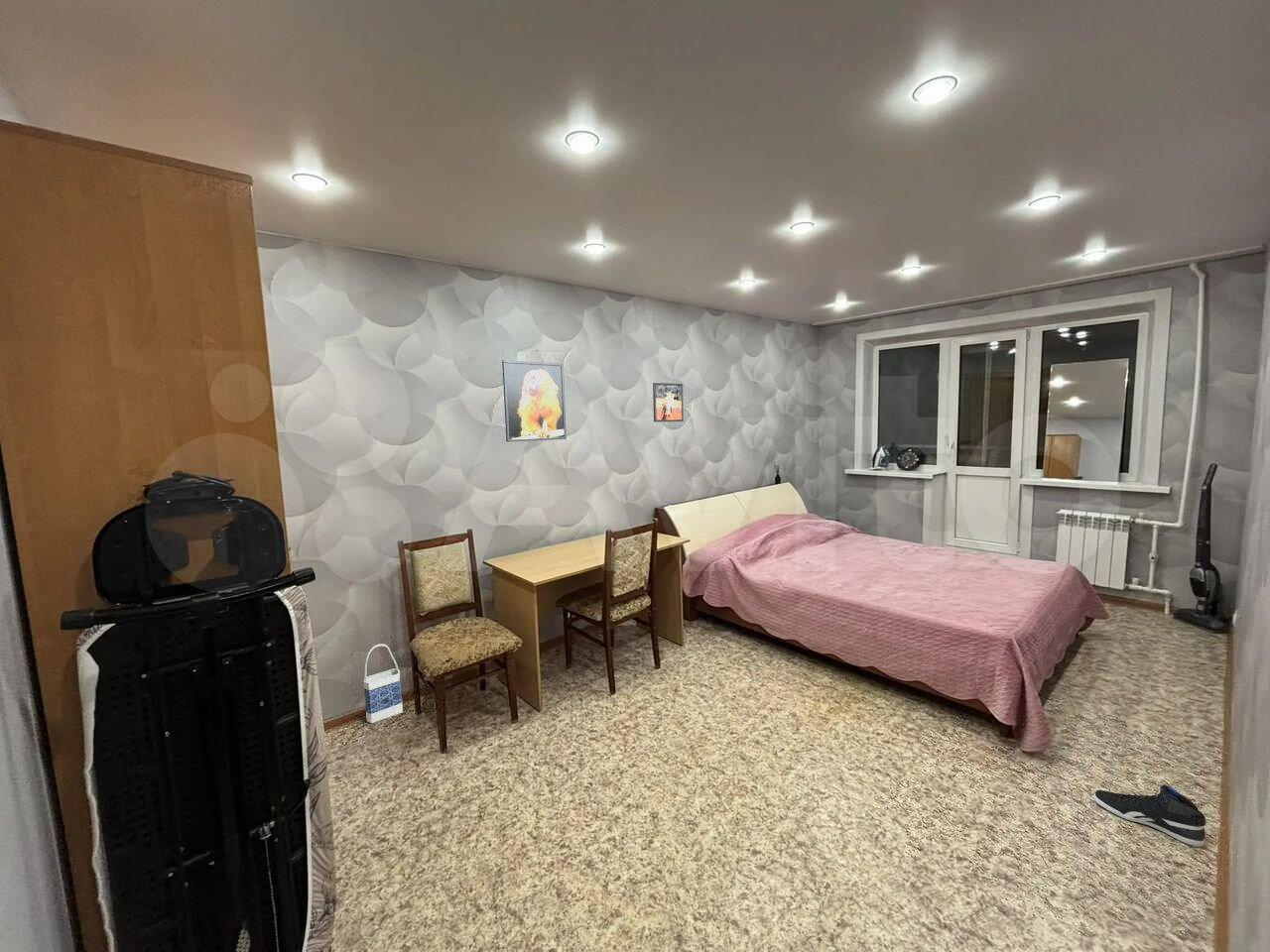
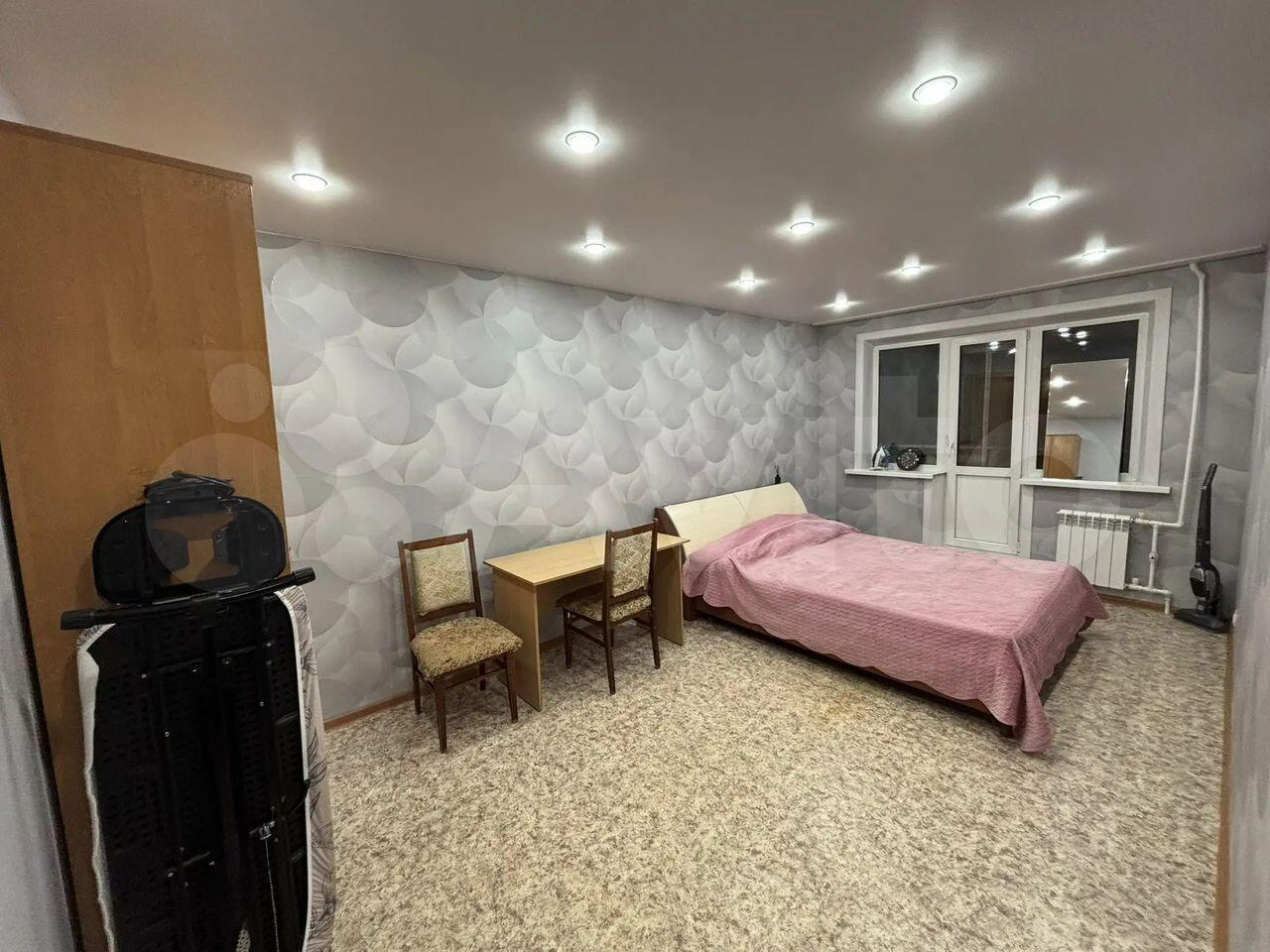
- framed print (668, 403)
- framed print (535, 402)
- sneaker (1147, 799)
- bag (382, 679)
